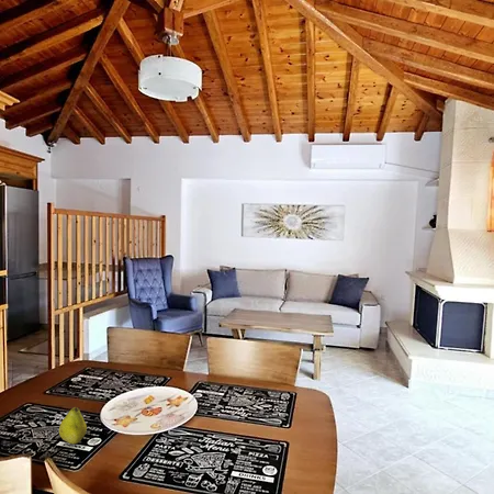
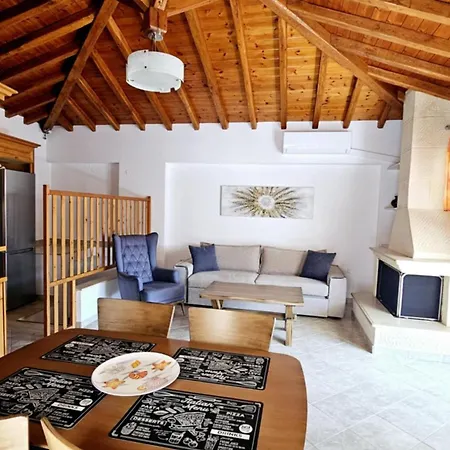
- fruit (72, 424)
